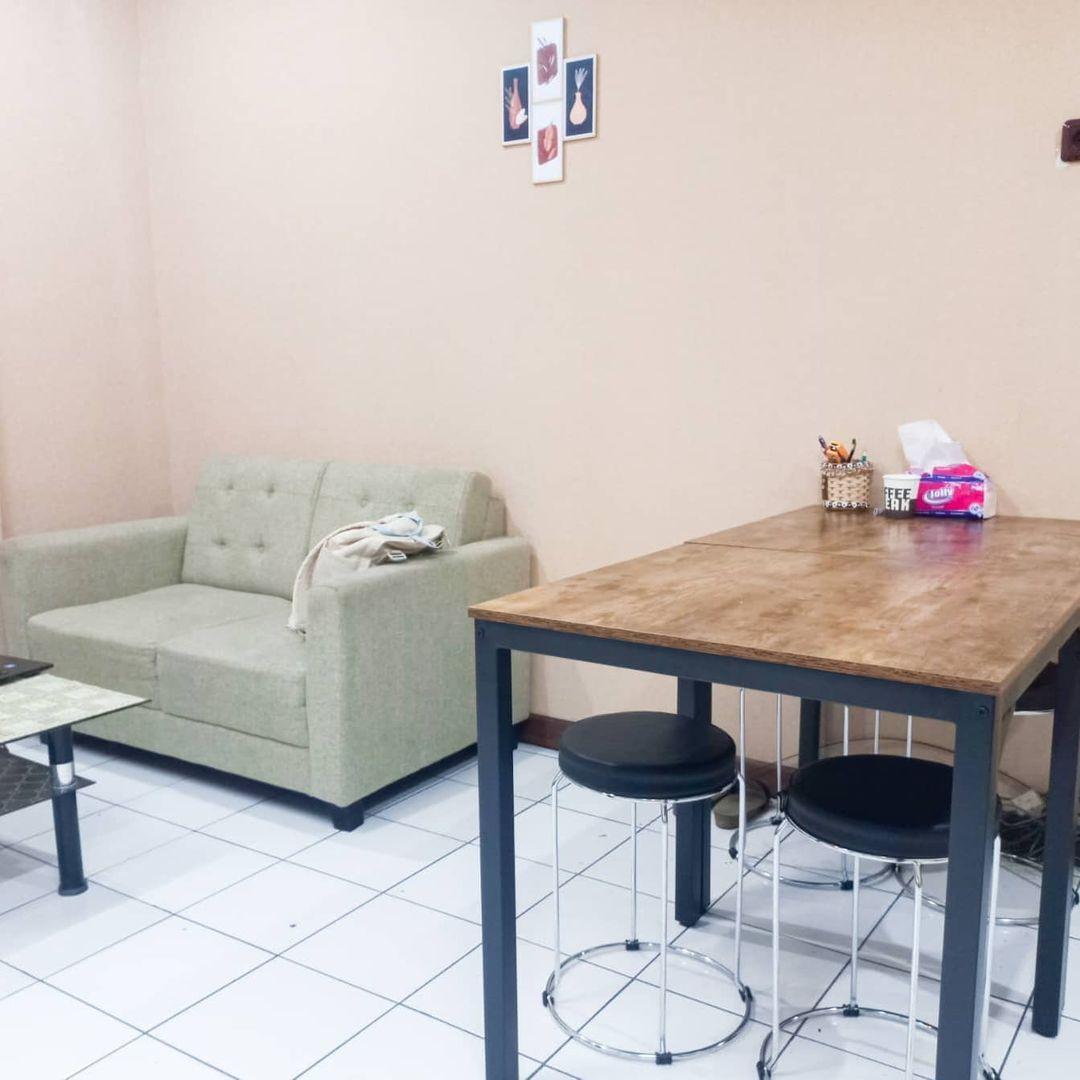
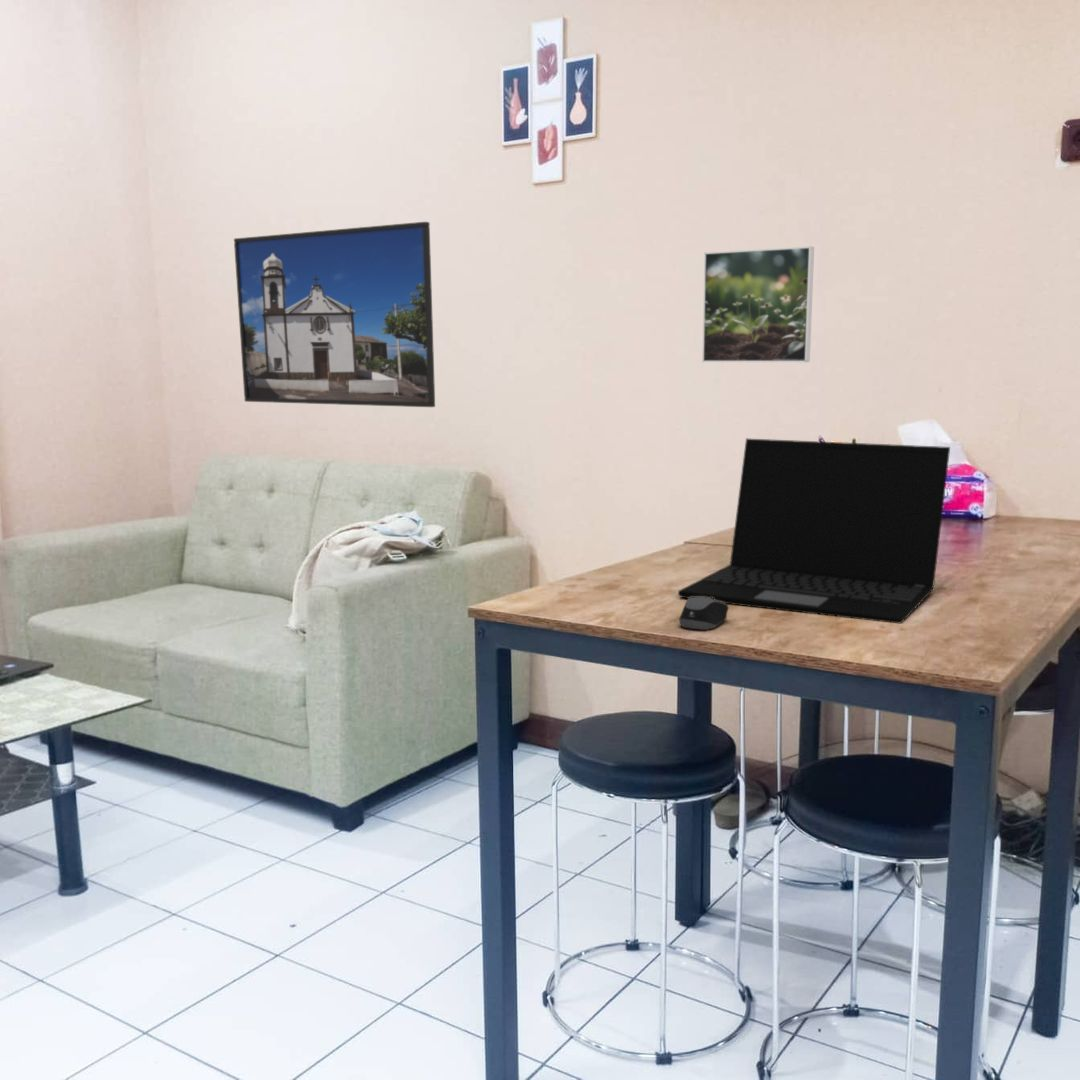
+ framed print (329, 318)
+ laptop (815, 521)
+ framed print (756, 306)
+ computer mouse (703, 609)
